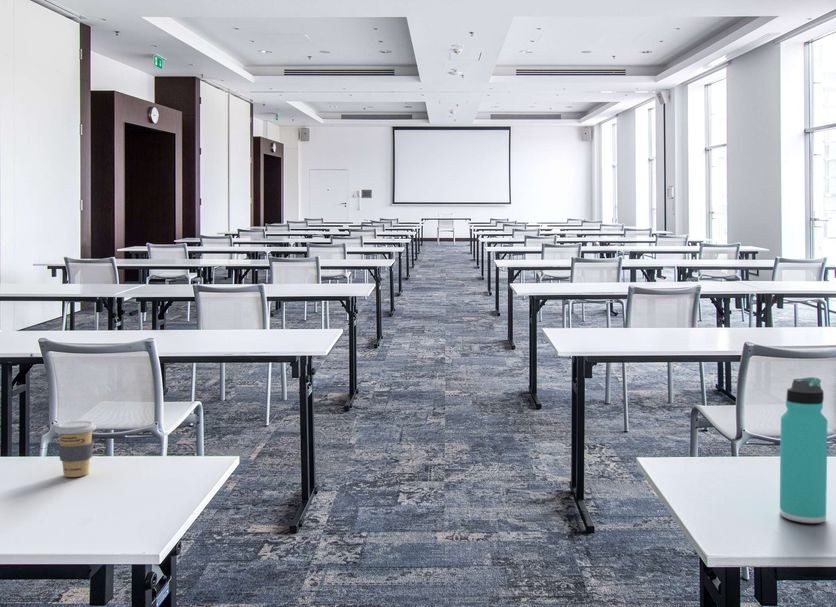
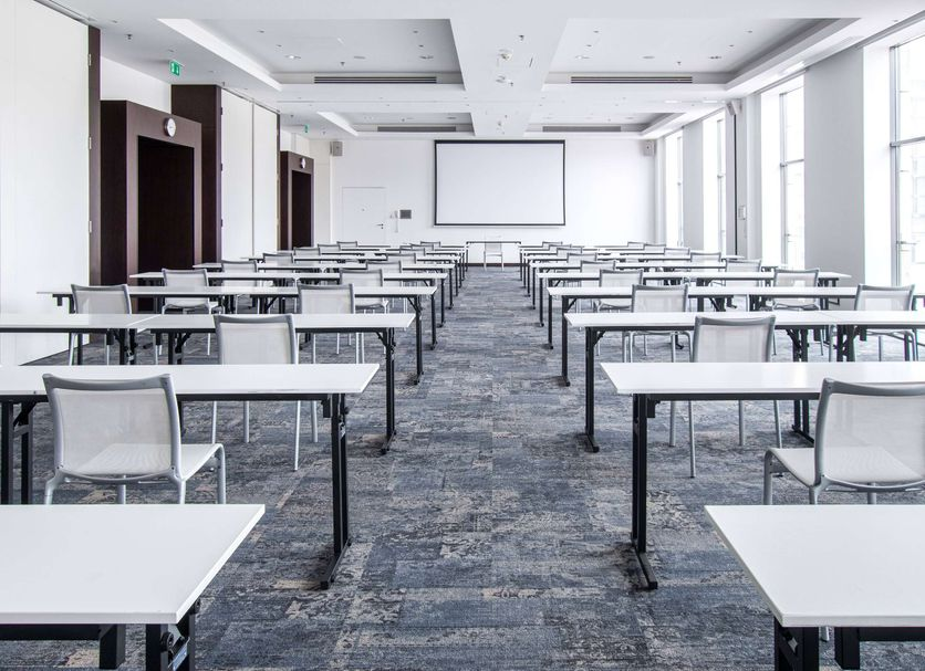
- coffee cup (75, 449)
- thermos bottle (803, 447)
